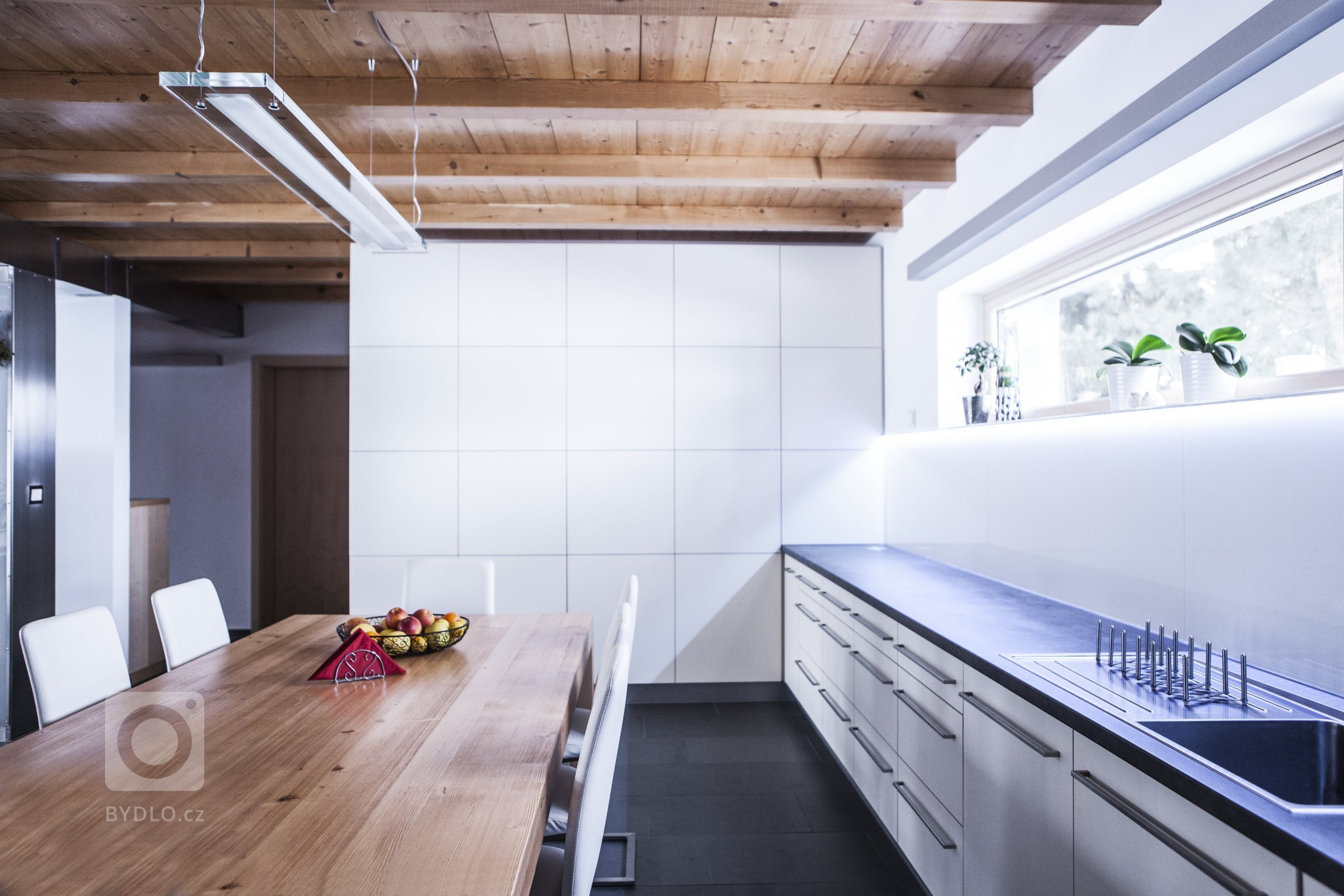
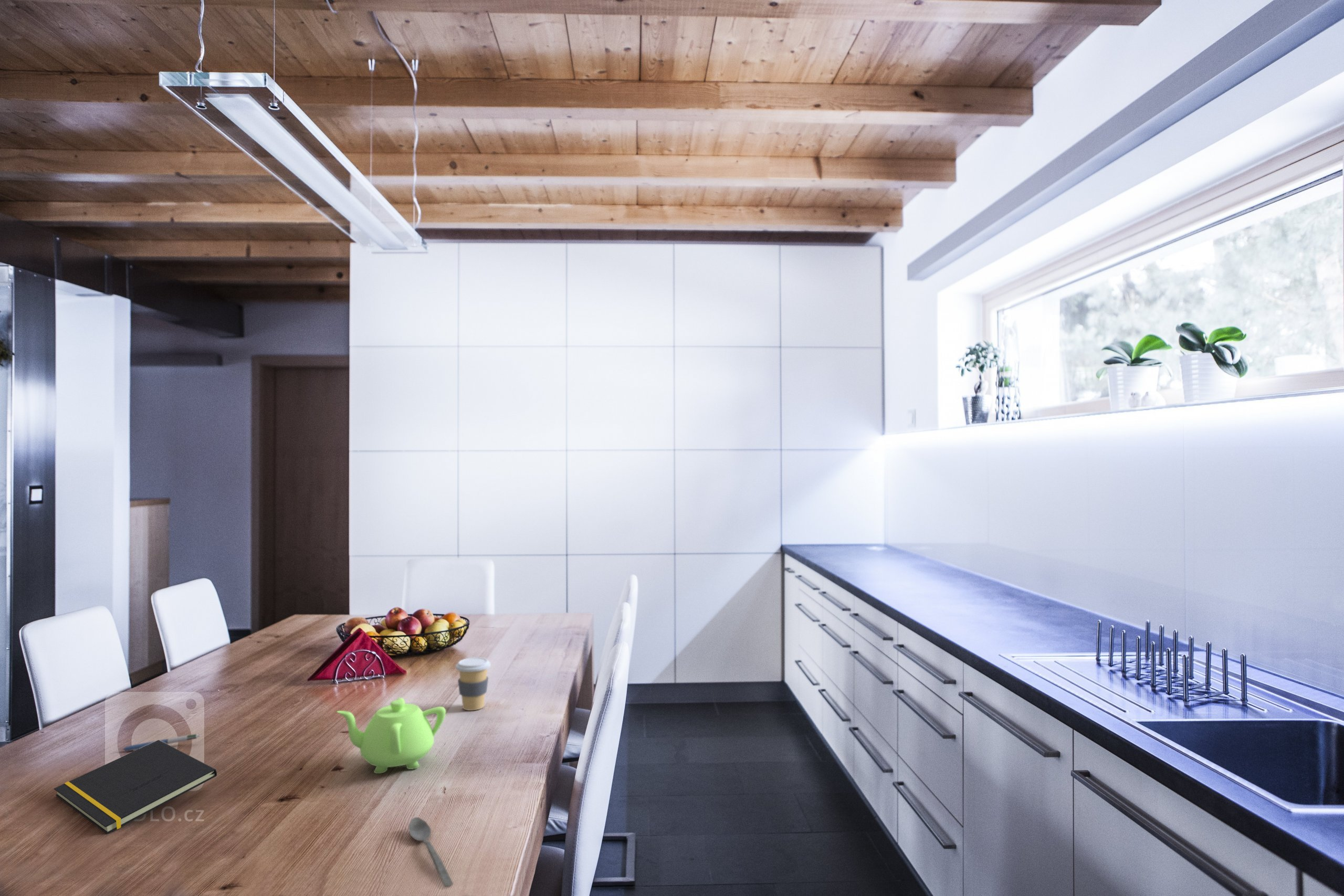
+ teapot (392, 732)
+ coffee cup (473, 684)
+ spoon (430, 849)
+ pen (162, 741)
+ notepad (135, 782)
